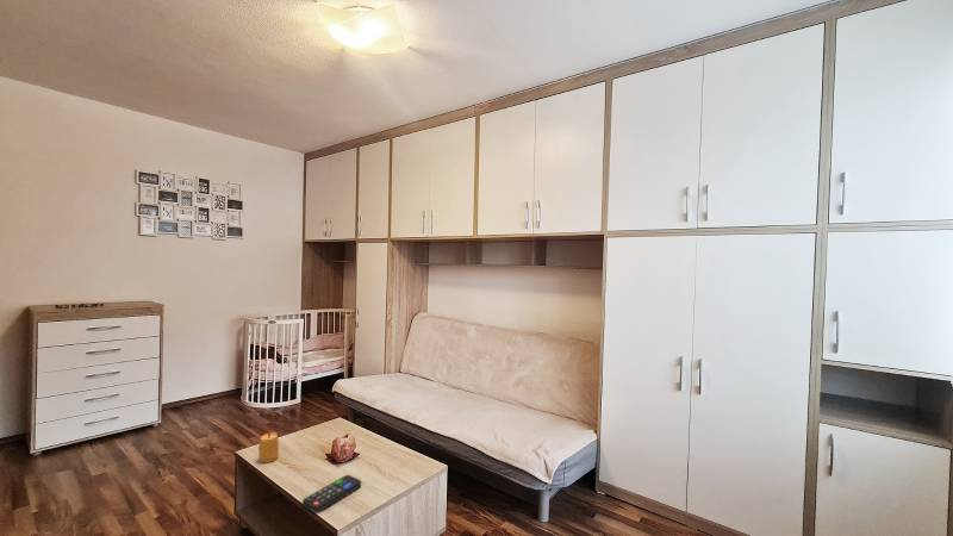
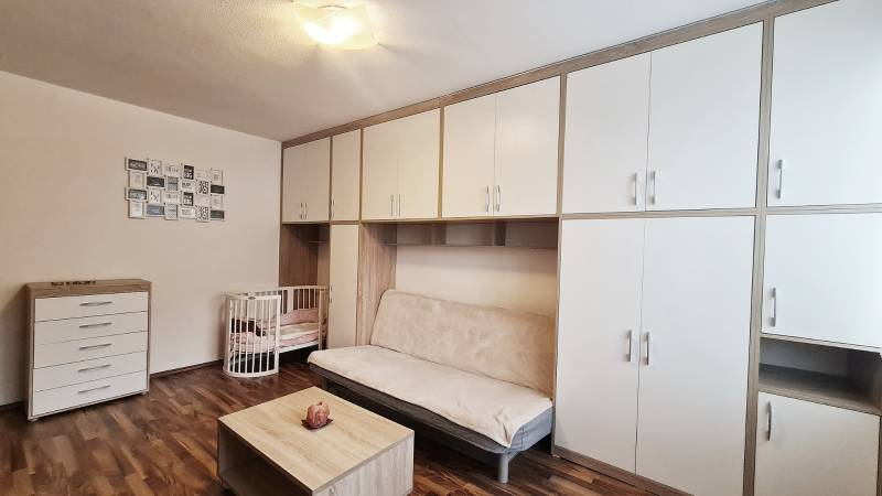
- remote control (332, 492)
- candle (268, 442)
